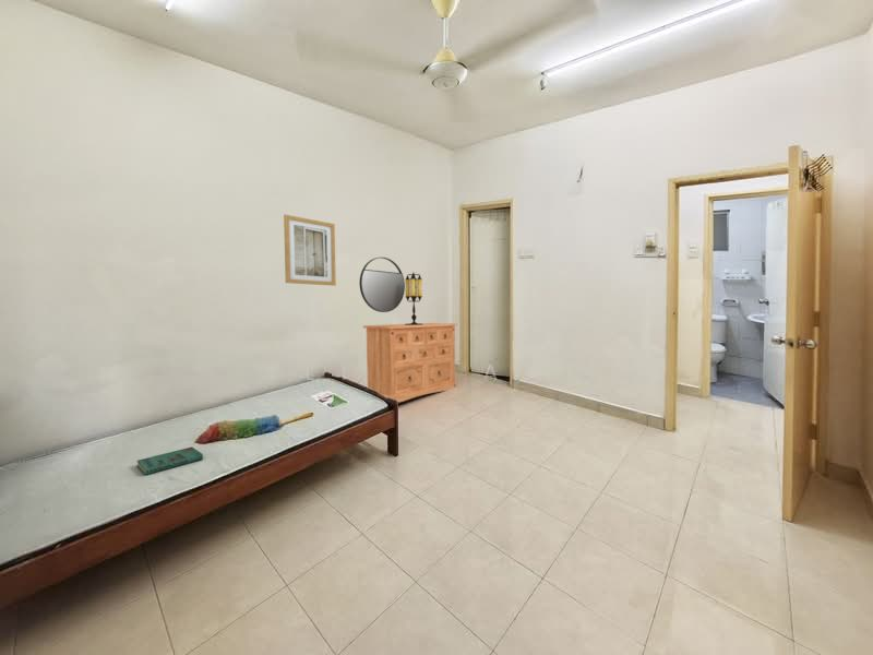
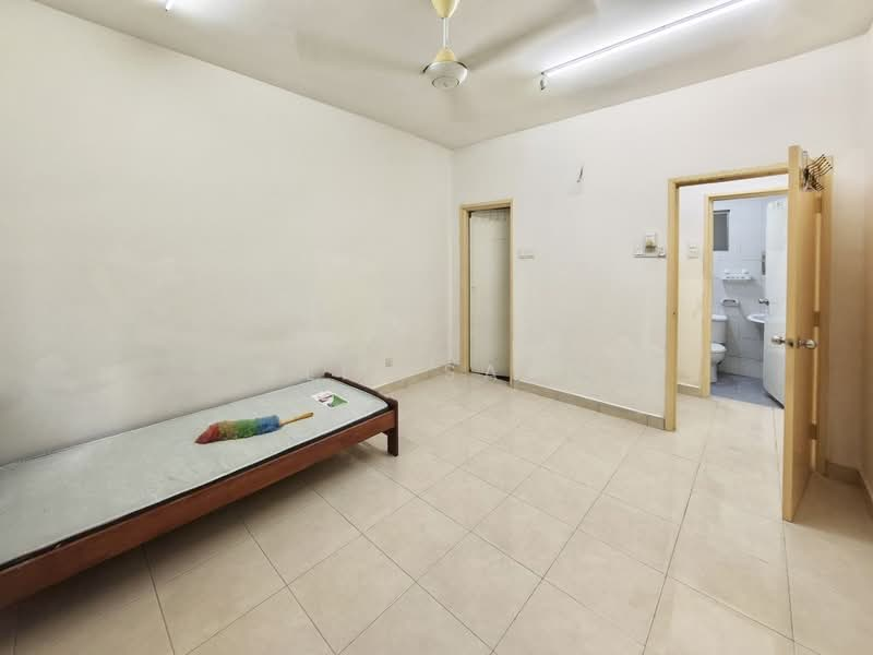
- dresser (412, 358)
- book (170, 460)
- home mirror (383, 285)
- table lamp (414, 298)
- wall art (311, 251)
